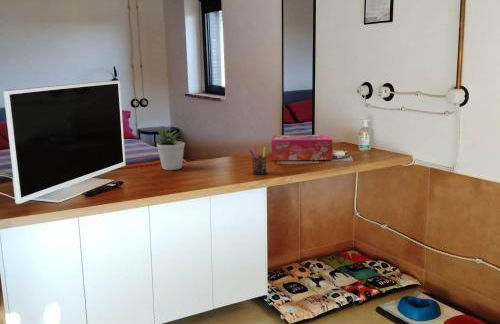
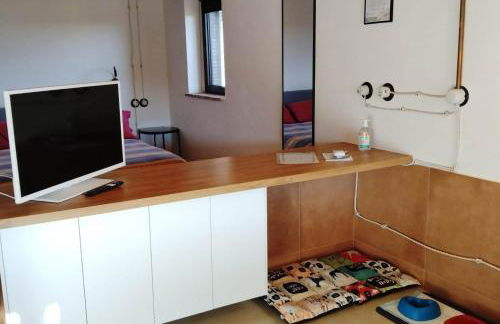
- pen holder (260, 160)
- tissue box (301, 147)
- potted plant (170, 146)
